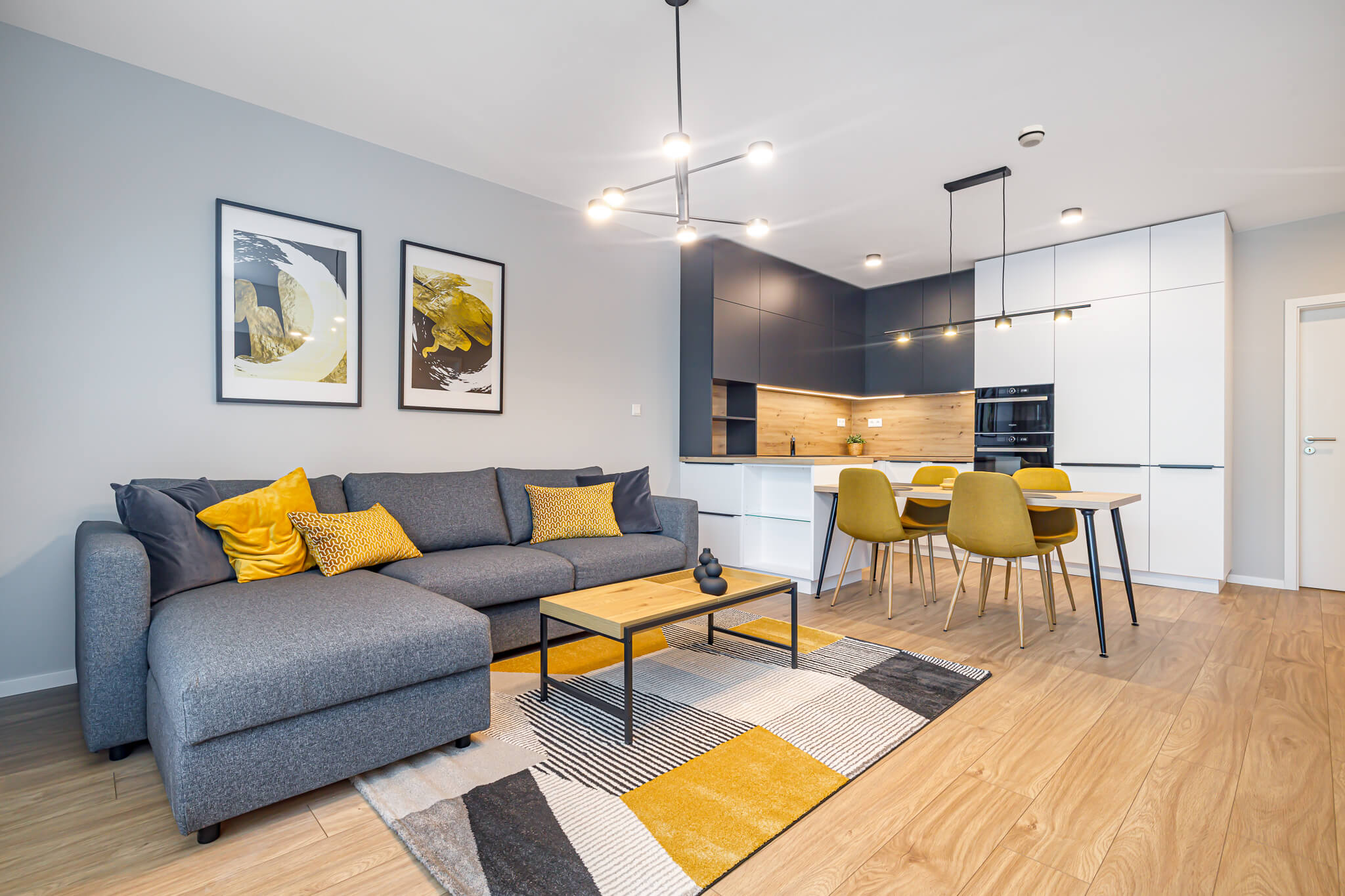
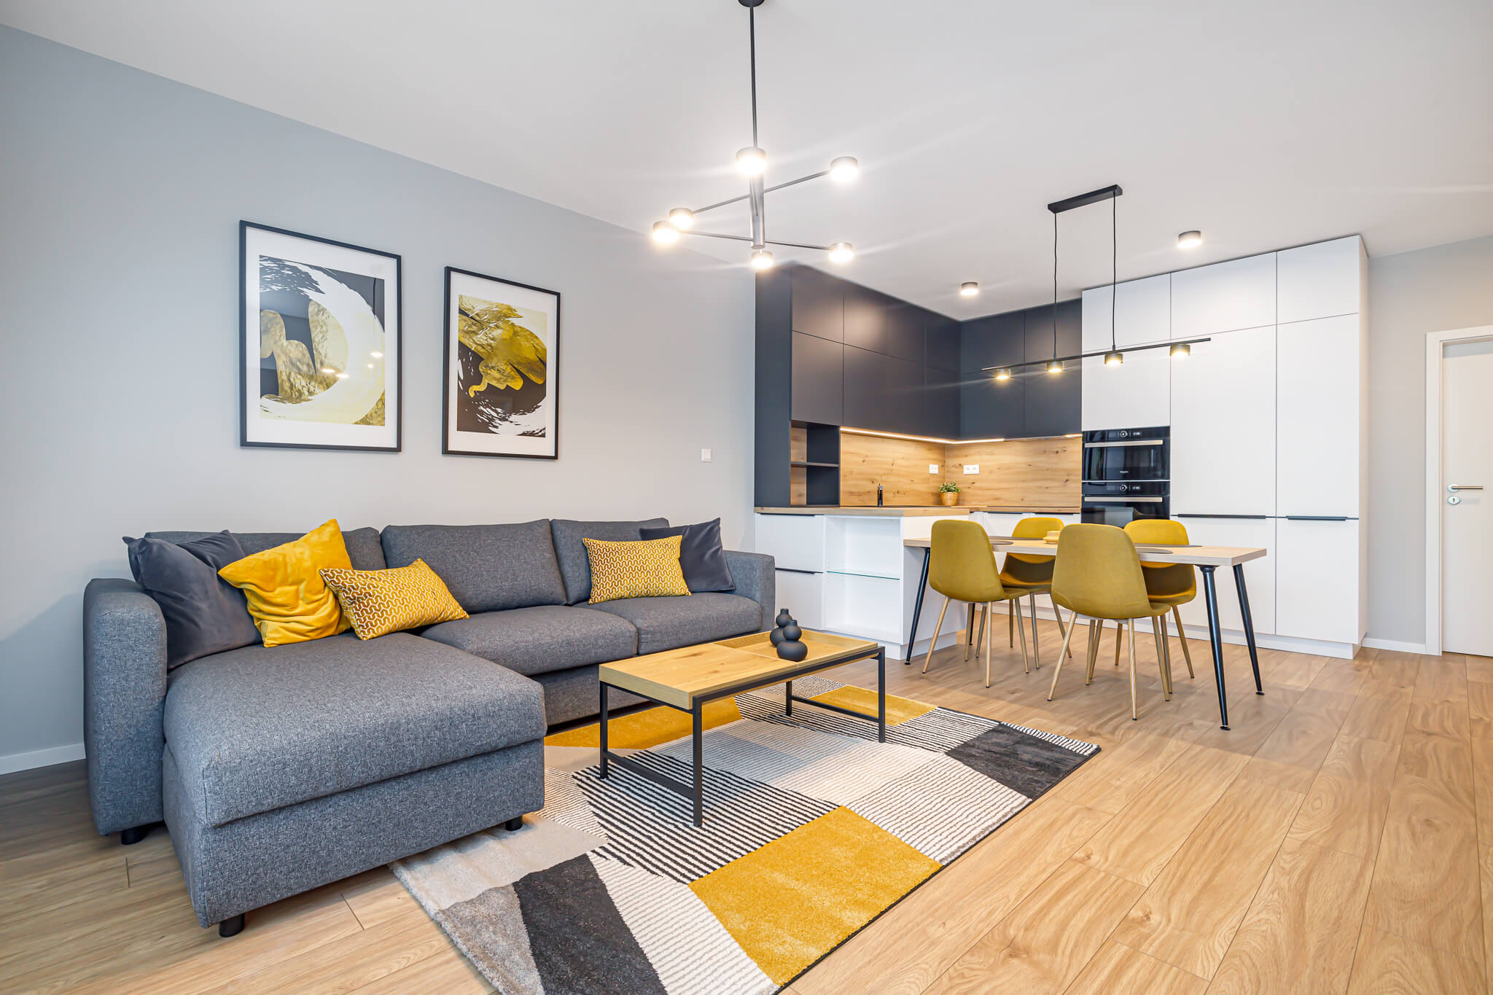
- smoke detector (1031, 137)
